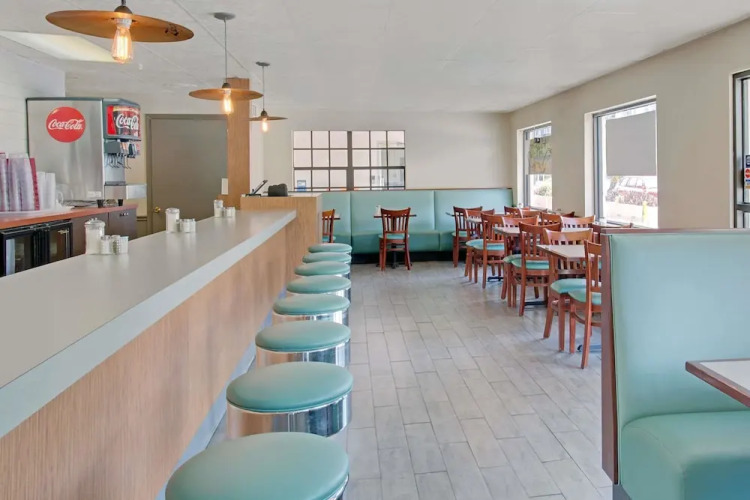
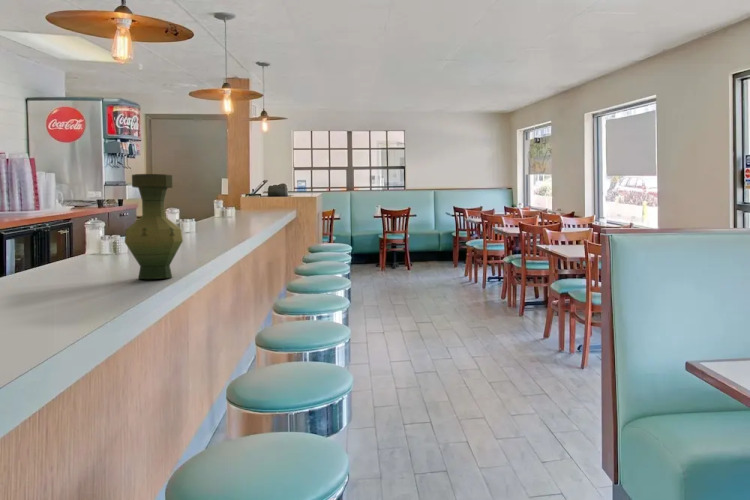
+ vase (154, 226)
